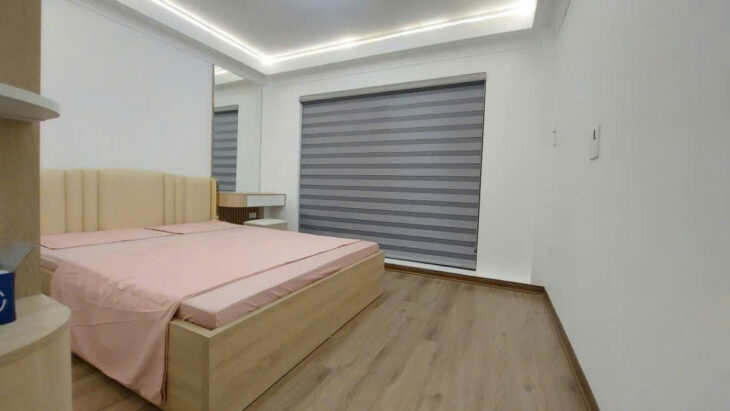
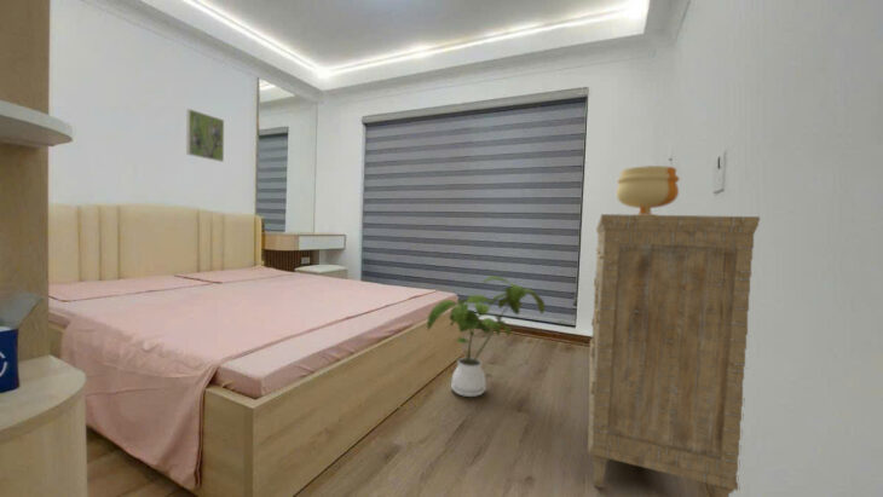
+ dresser (637, 317)
+ footed bowl (646, 195)
+ house plant (490, 334)
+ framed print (206, 137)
